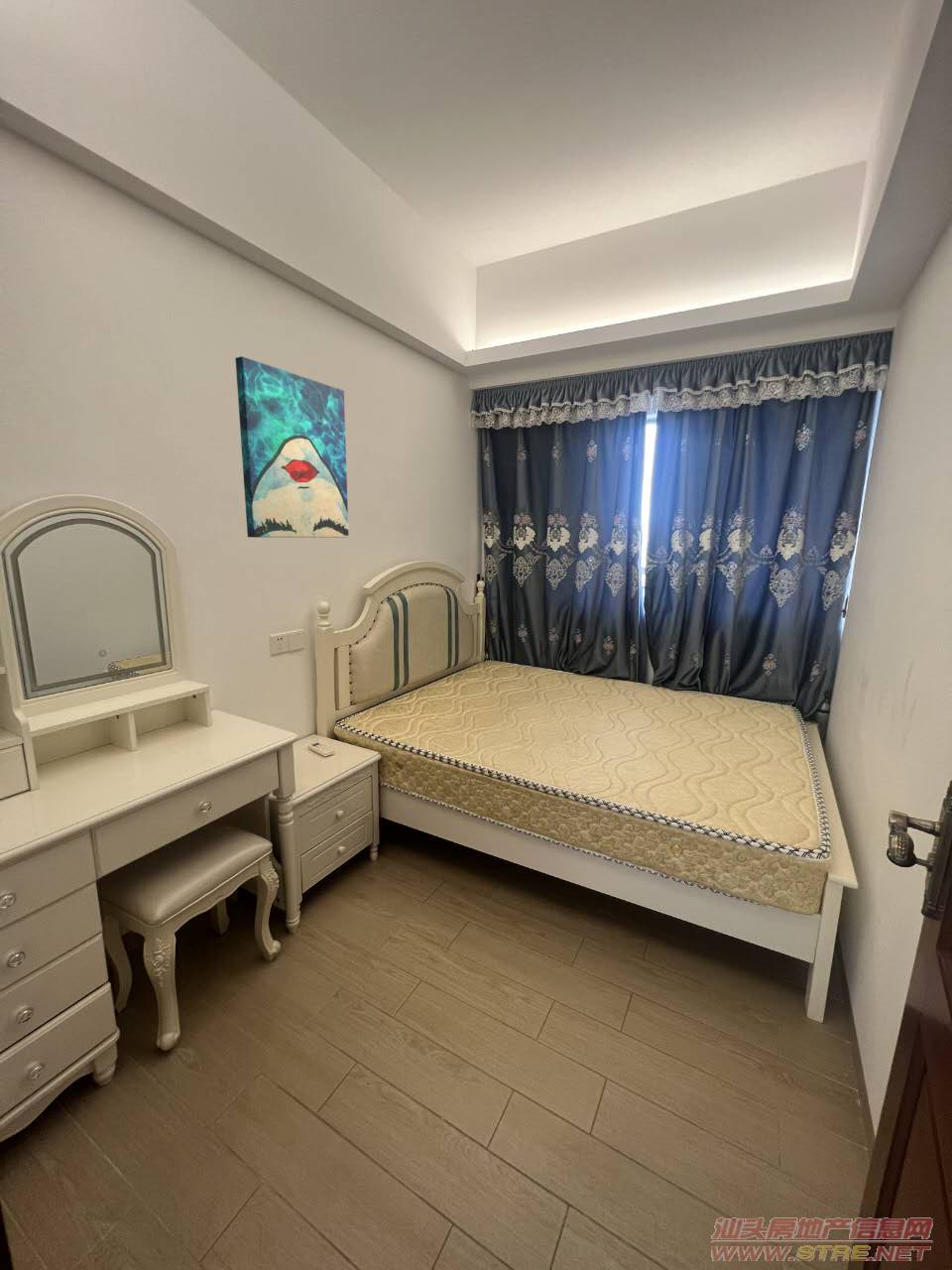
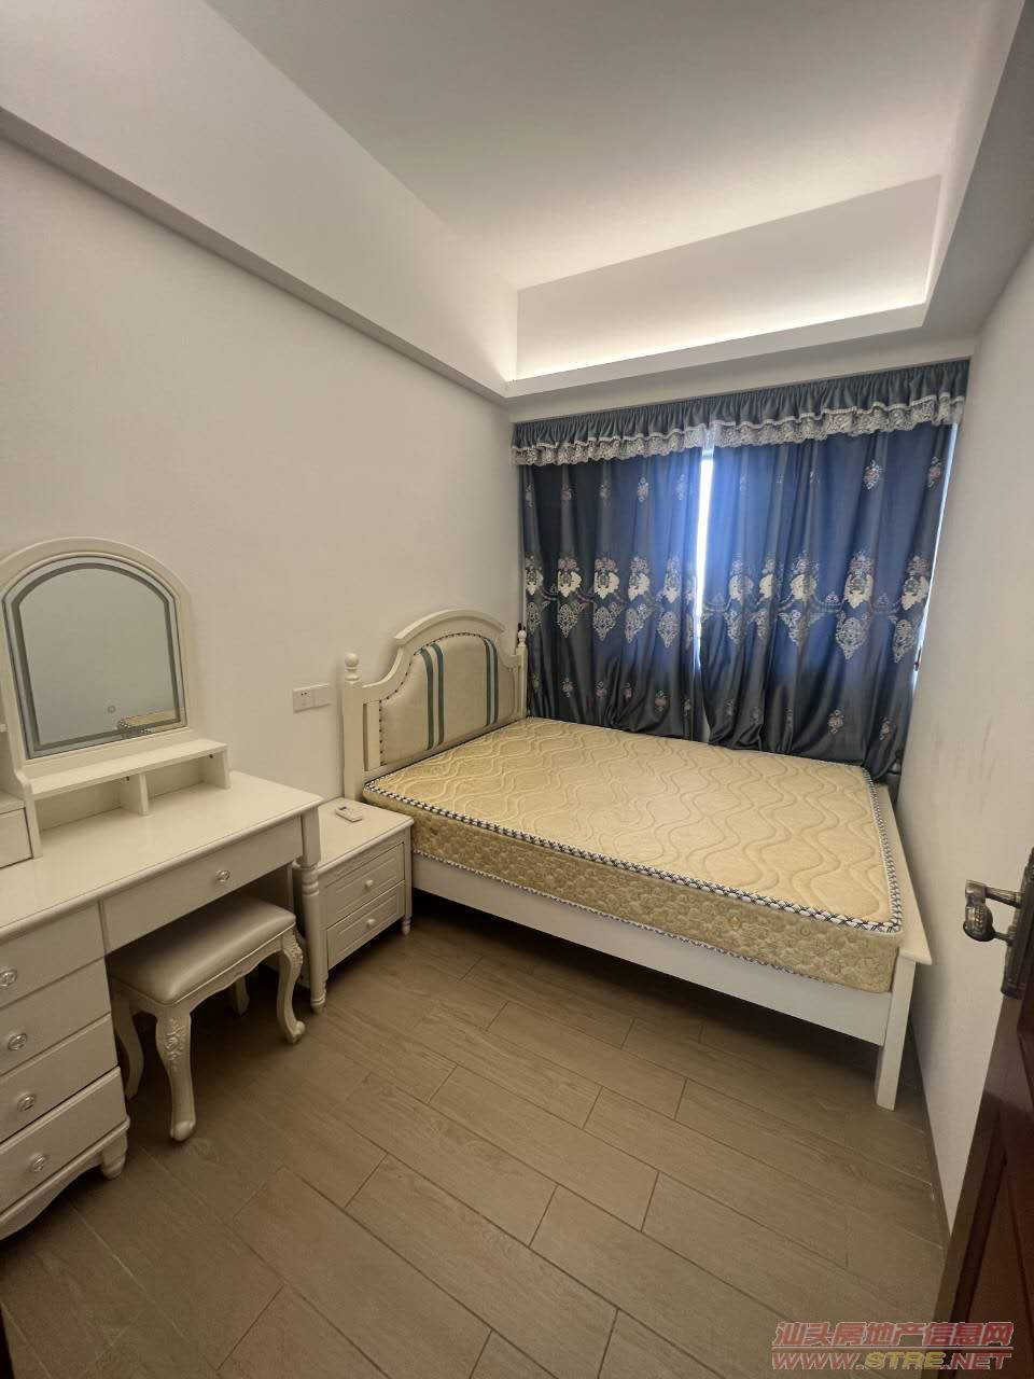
- wall art (298, 458)
